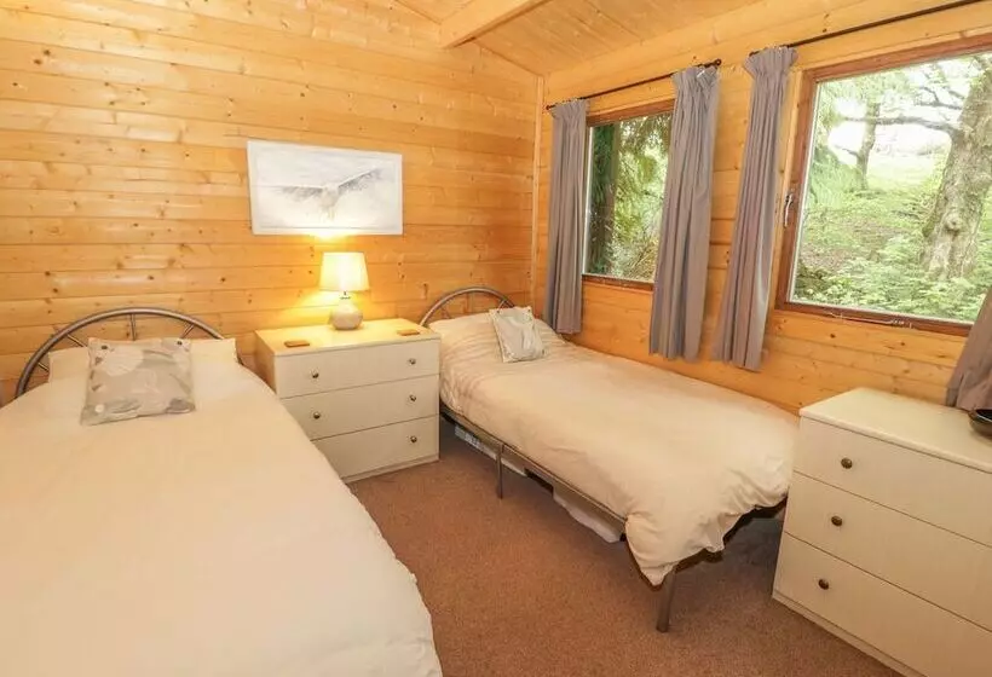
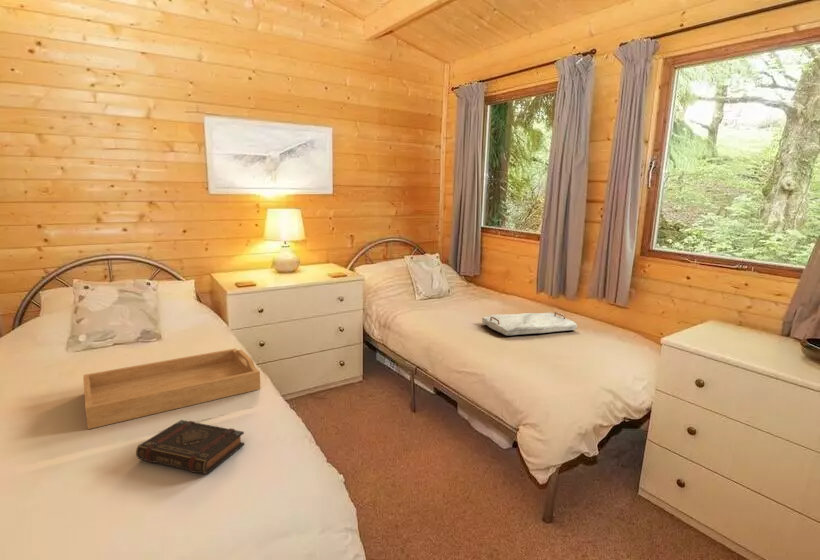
+ serving tray (525, 320)
+ book (192, 445)
+ serving tray (173, 379)
